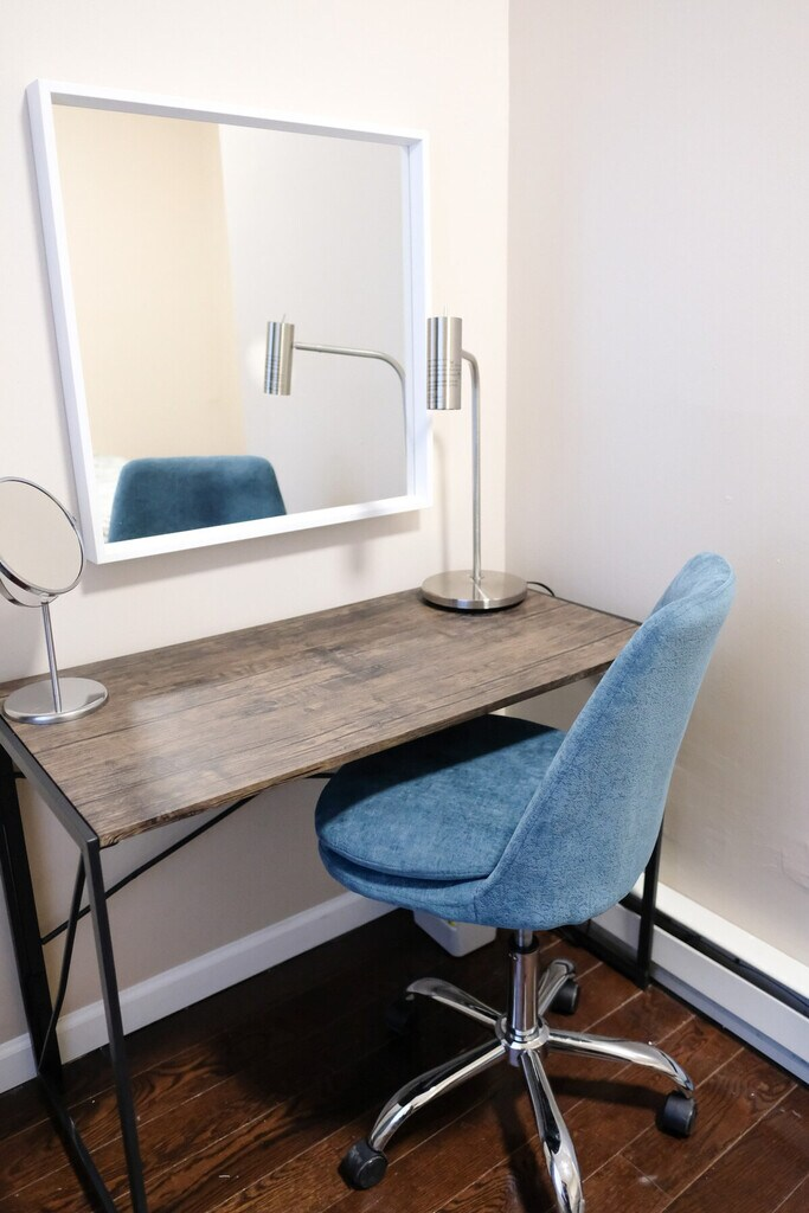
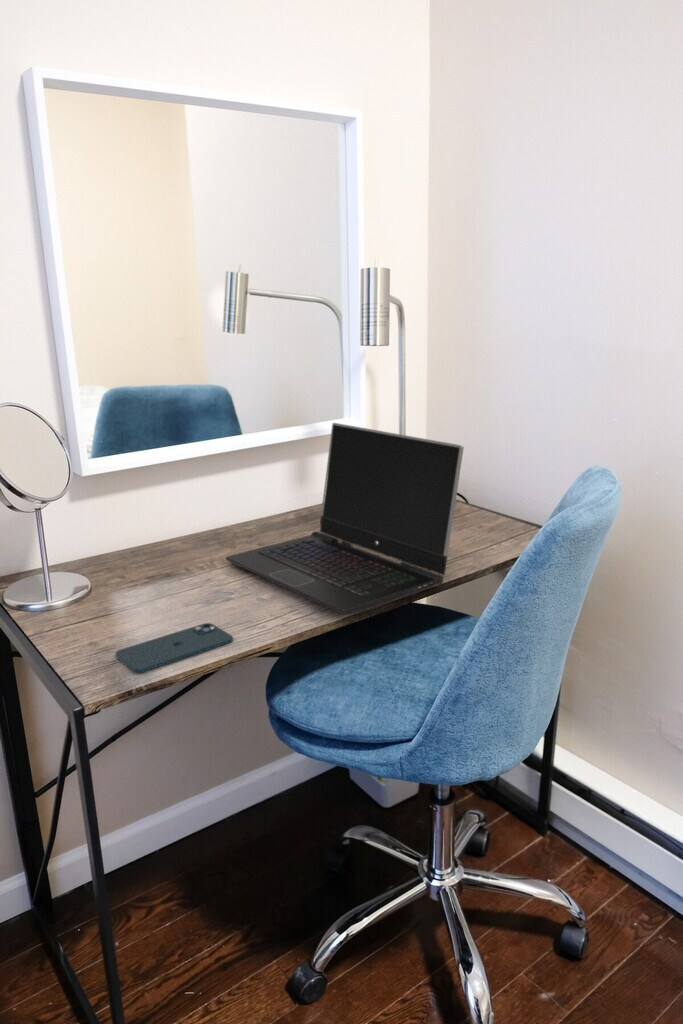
+ smartphone (175, 645)
+ laptop computer (337, 509)
